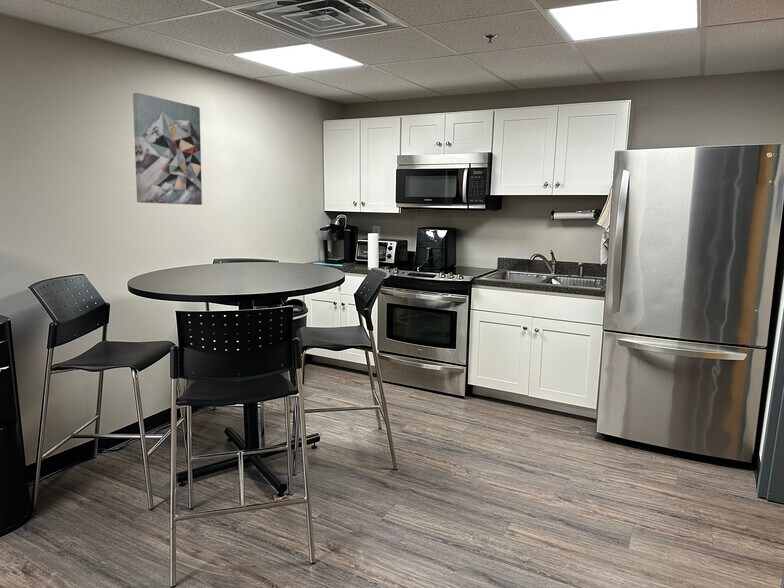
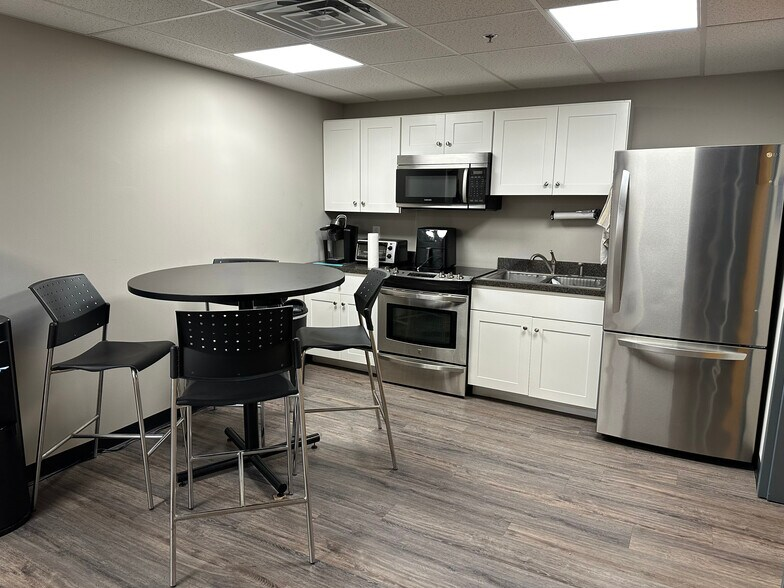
- wall art (169, 152)
